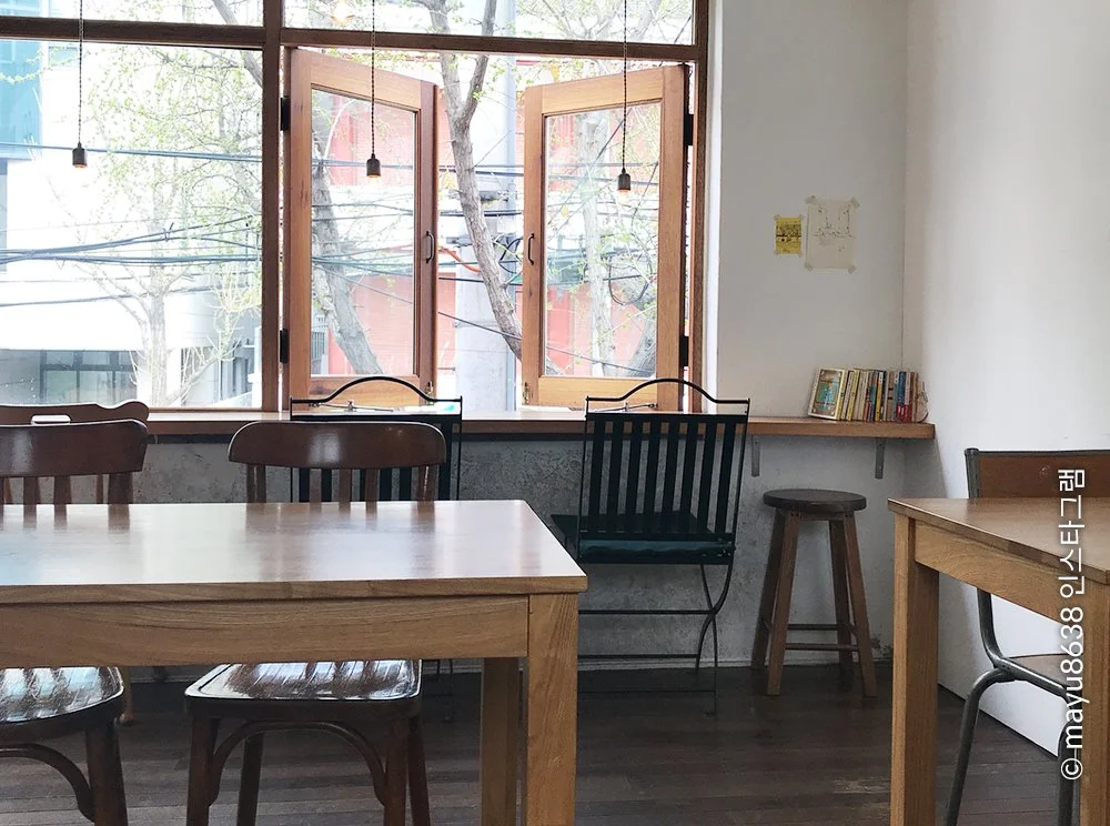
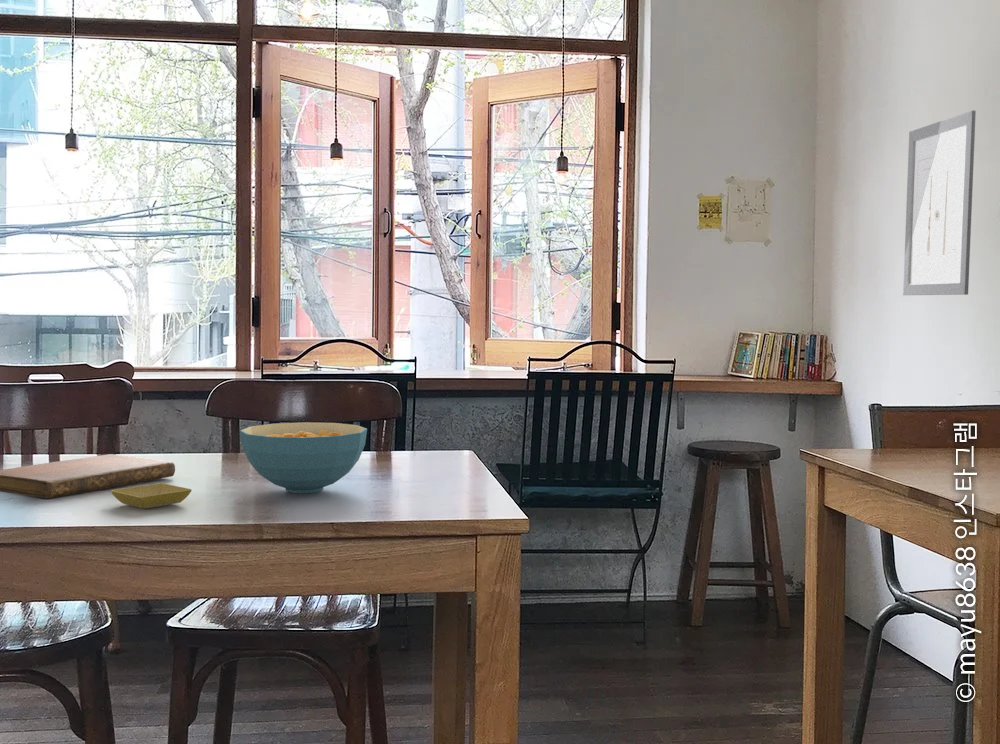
+ notebook (82, 474)
+ saucer (151, 496)
+ wall art (937, 208)
+ cereal bowl (304, 459)
